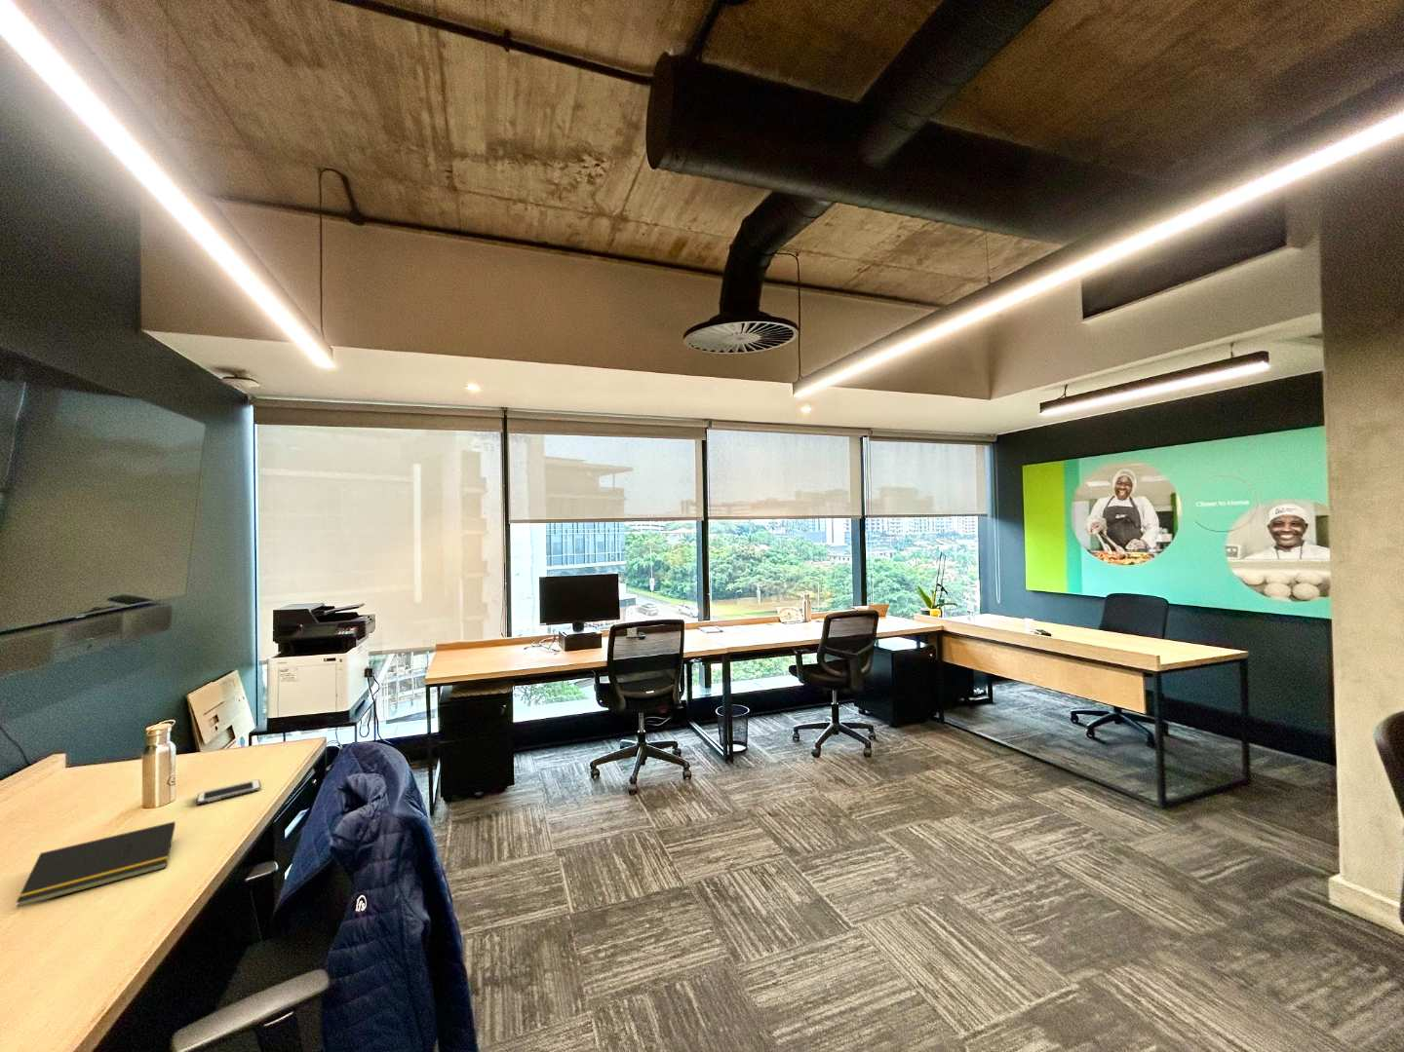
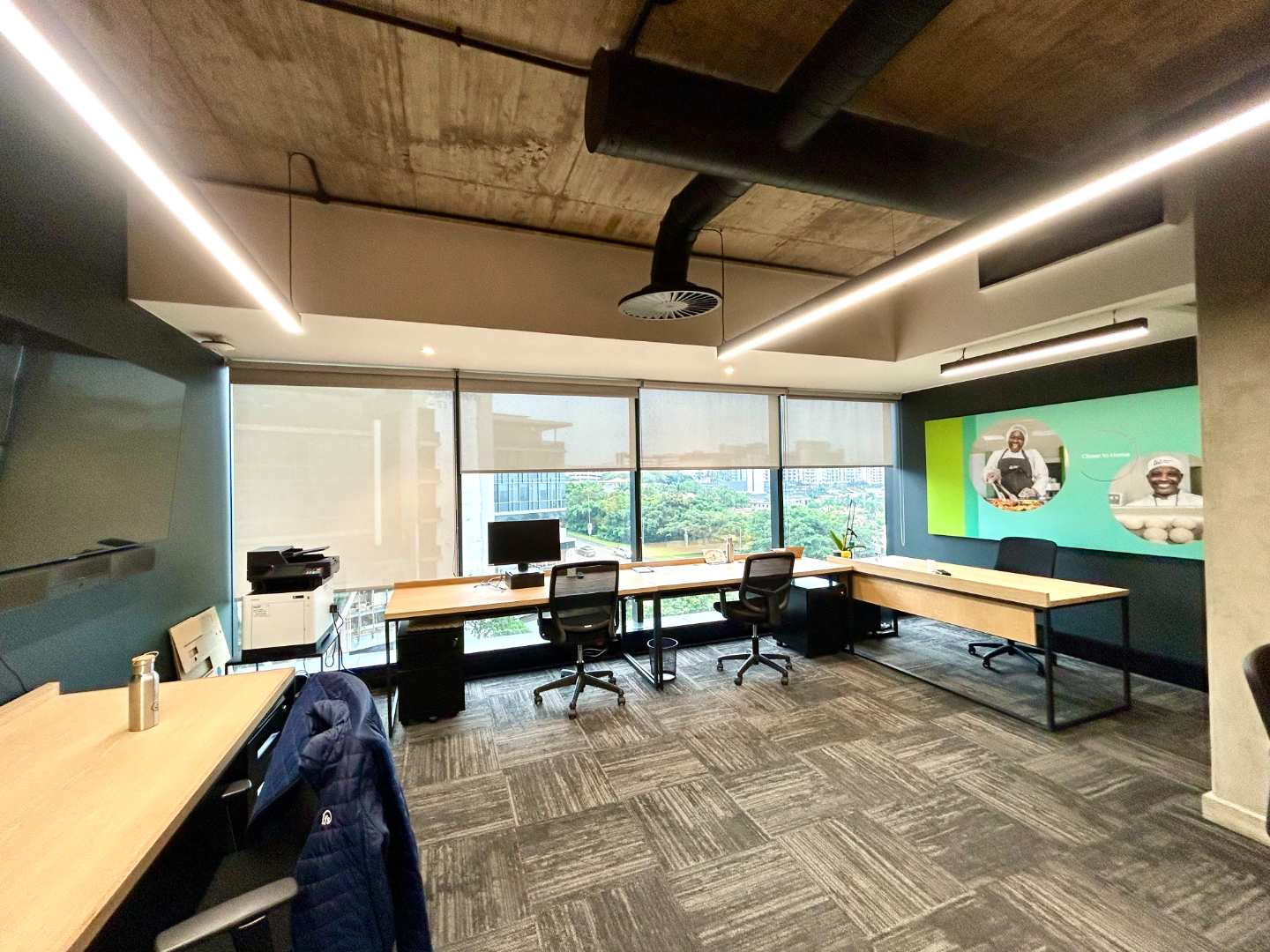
- cell phone (229, 791)
- notepad (103, 860)
